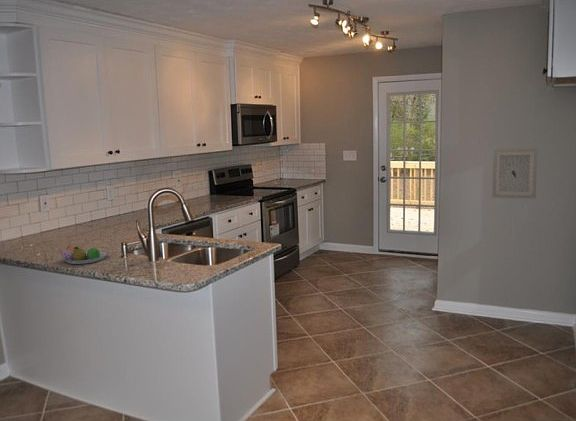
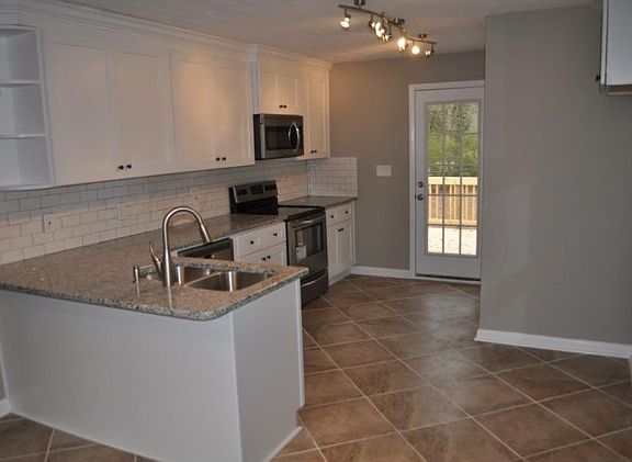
- wall art (514, 173)
- fruit bowl (84, 252)
